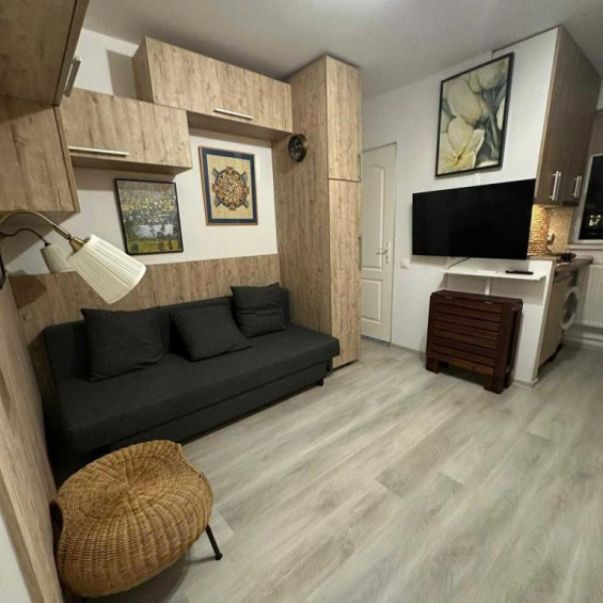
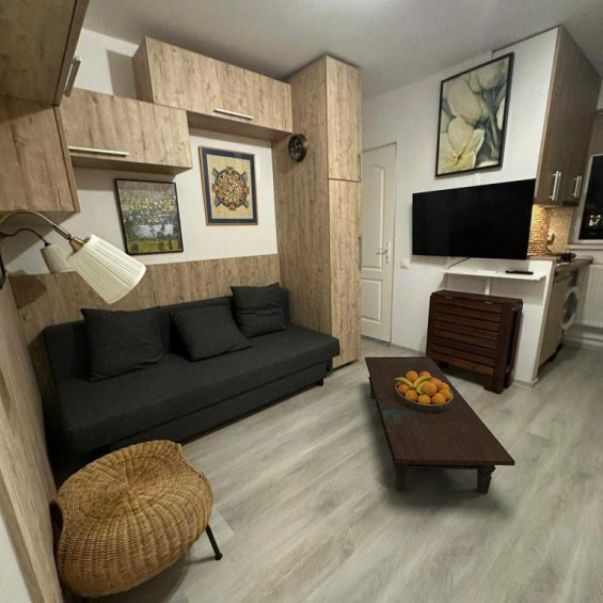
+ coffee table (416, 413)
+ fruit bowl (423, 386)
